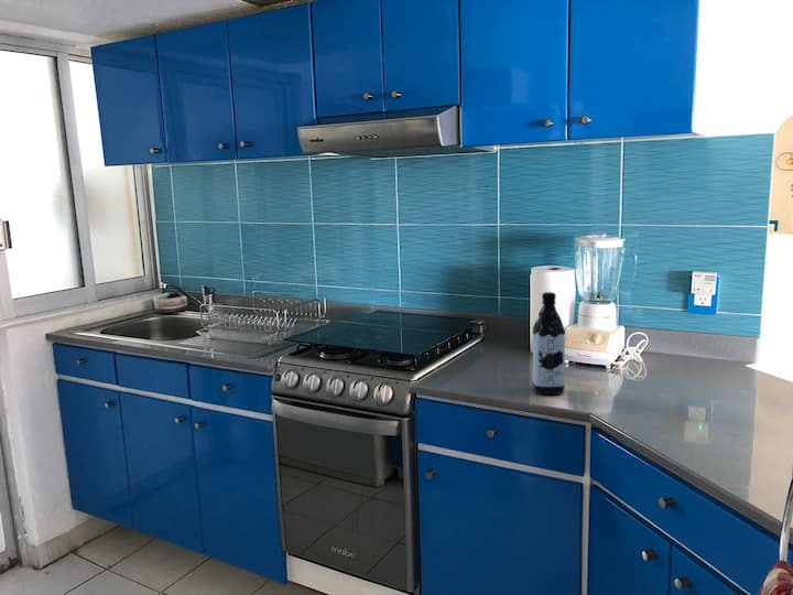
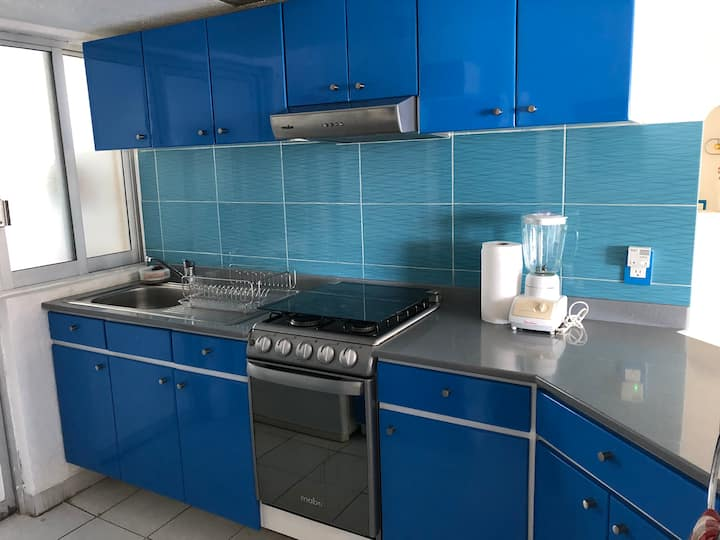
- water bottle (547, 342)
